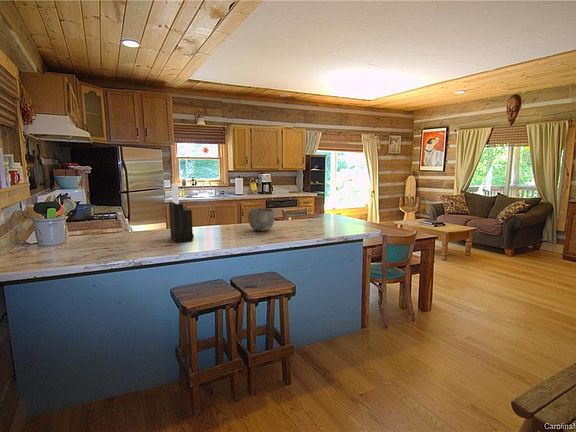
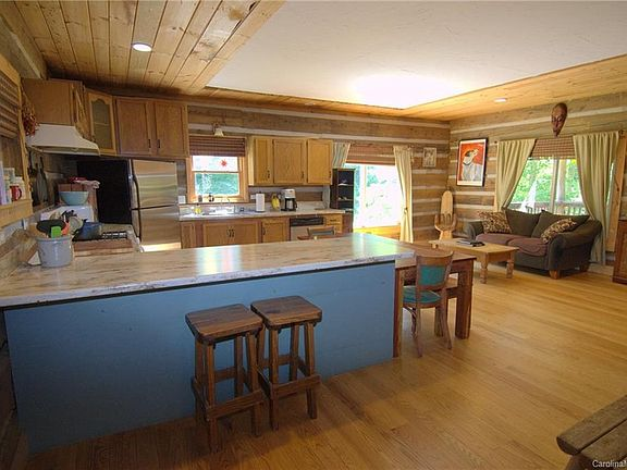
- knife block (182, 211)
- bowl (261, 220)
